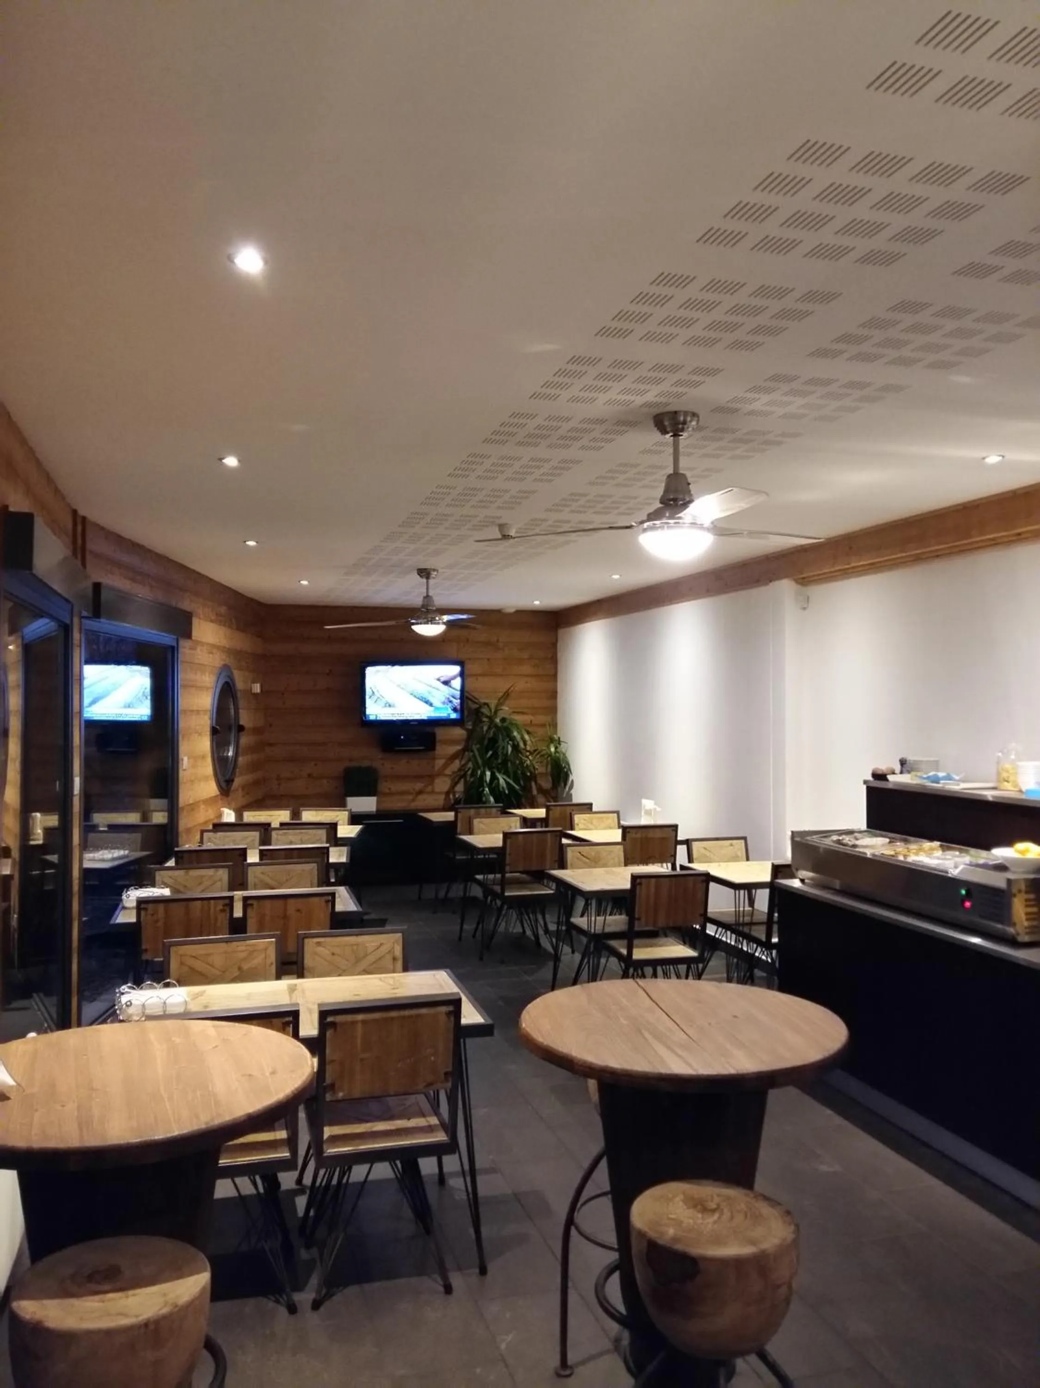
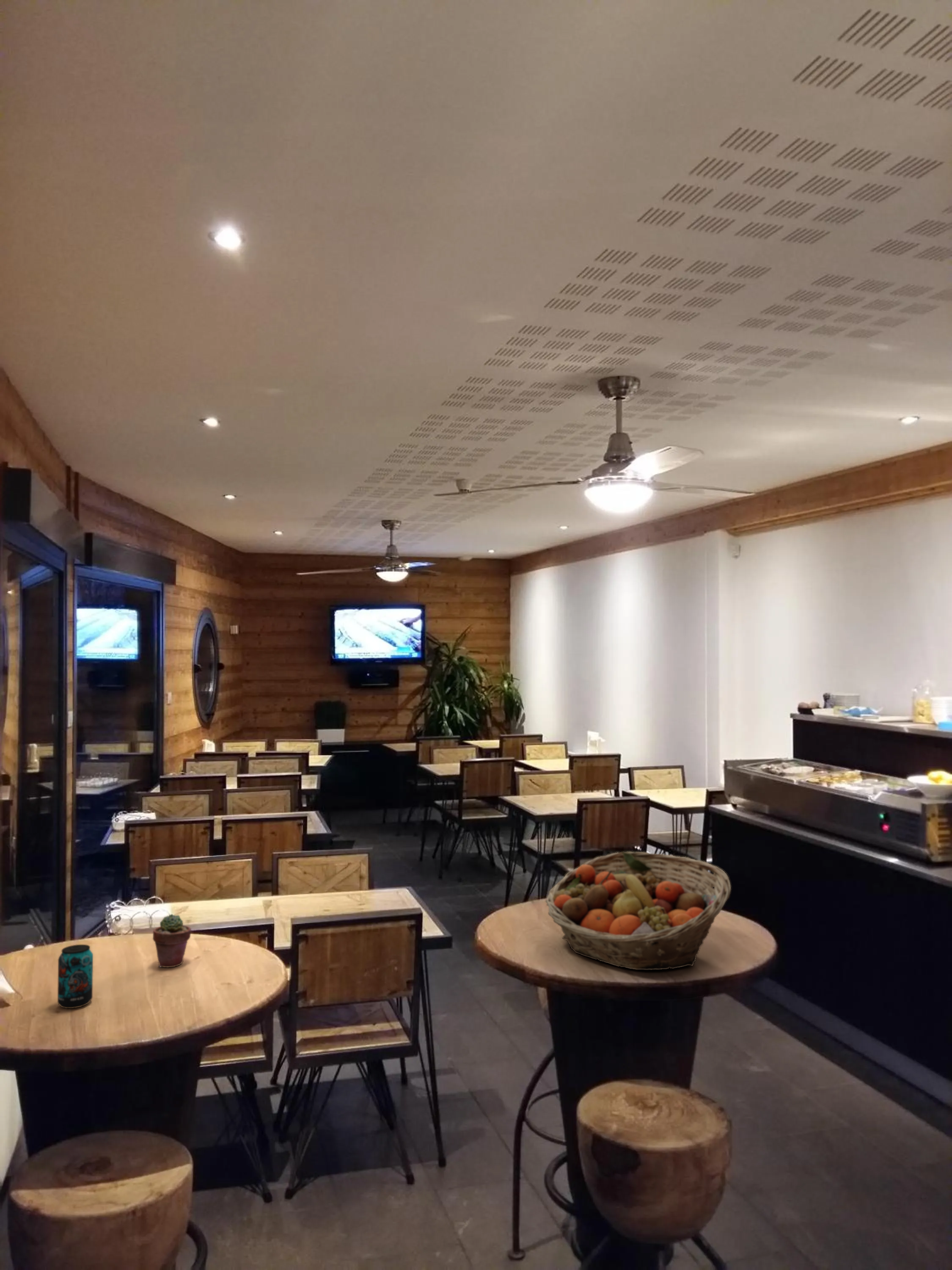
+ potted succulent (172, 939)
+ beverage can (75, 976)
+ fruit basket (636, 907)
